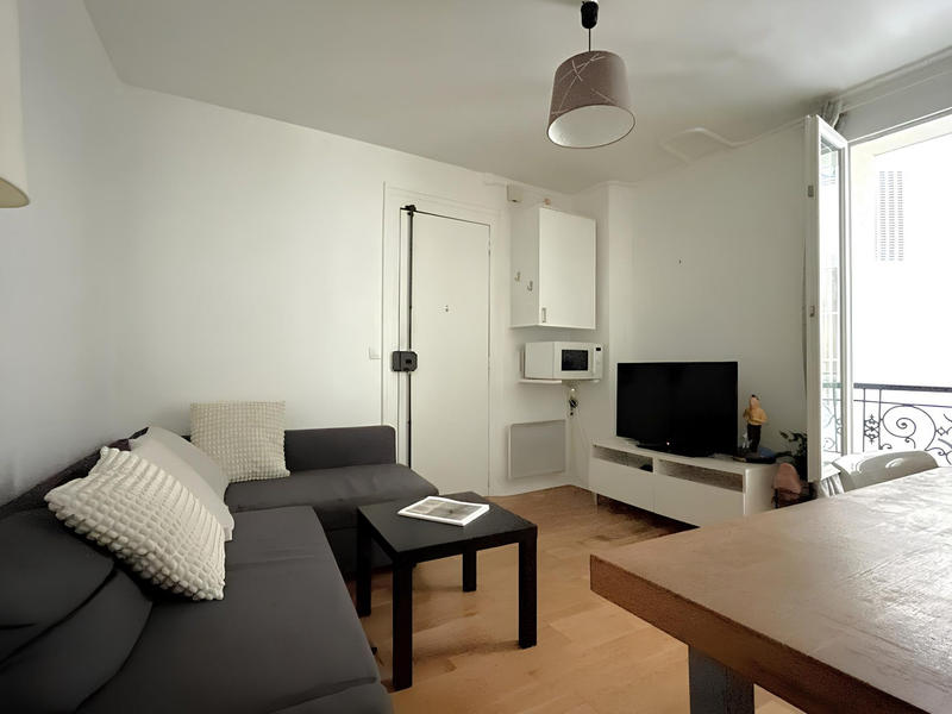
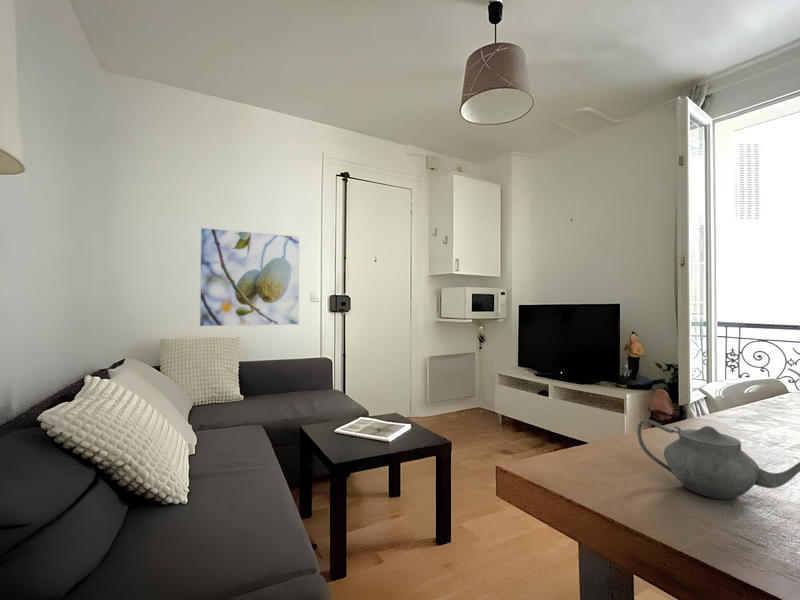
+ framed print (252, 278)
+ teapot (715, 459)
